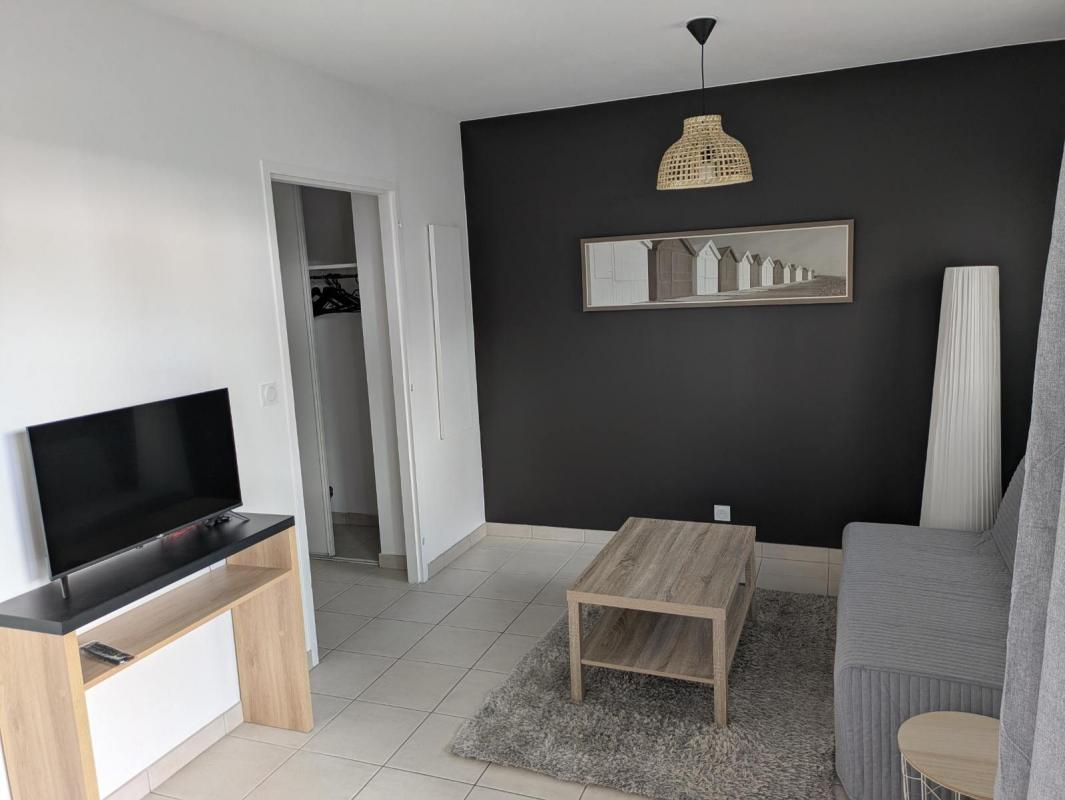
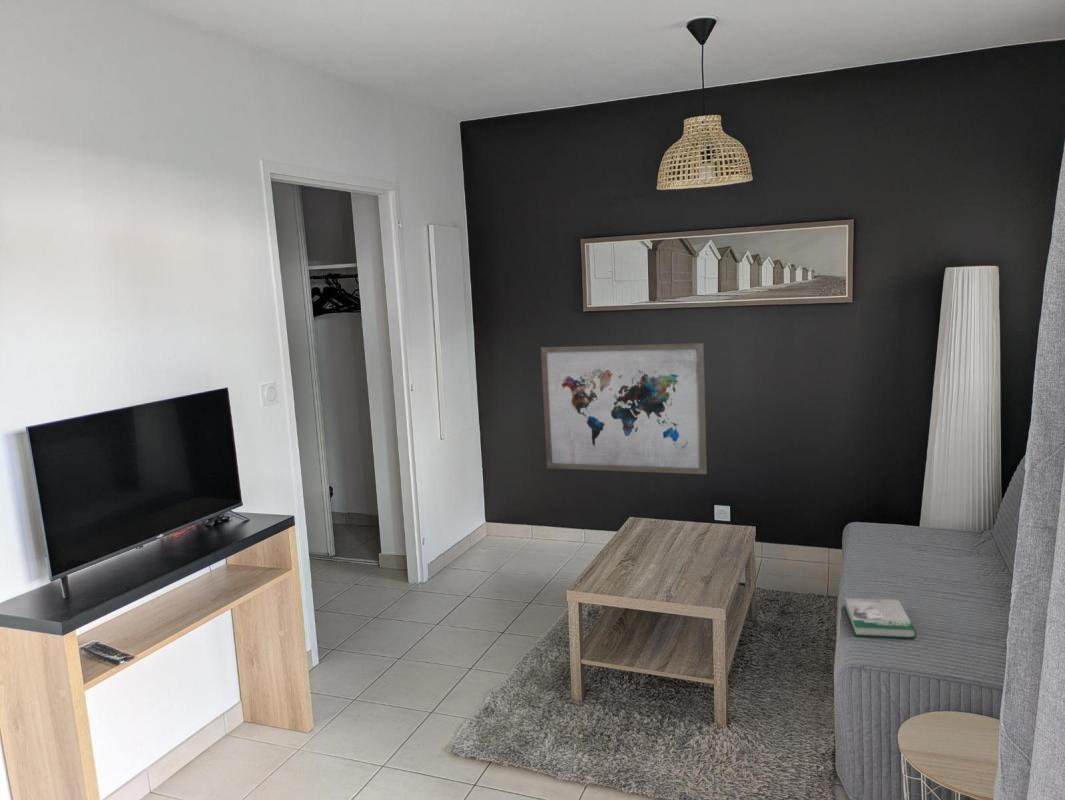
+ wall art (621, 408)
+ book (878, 617)
